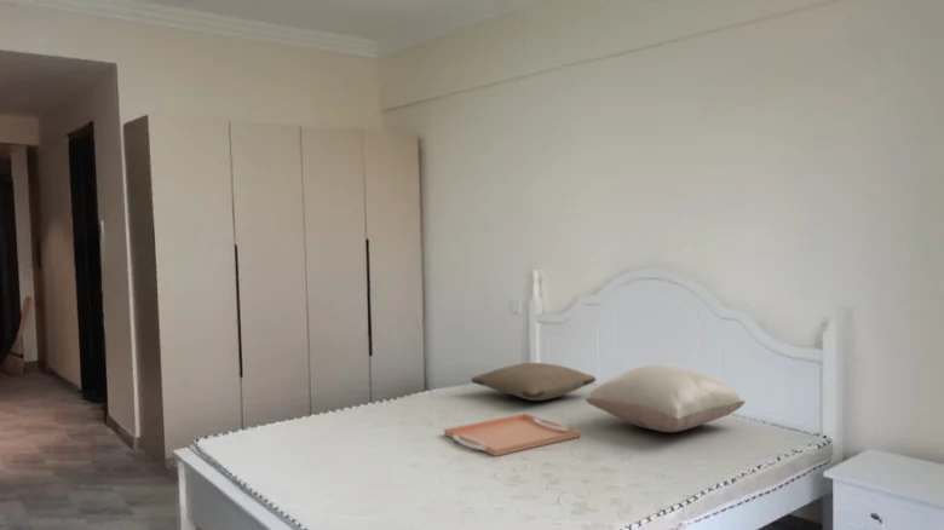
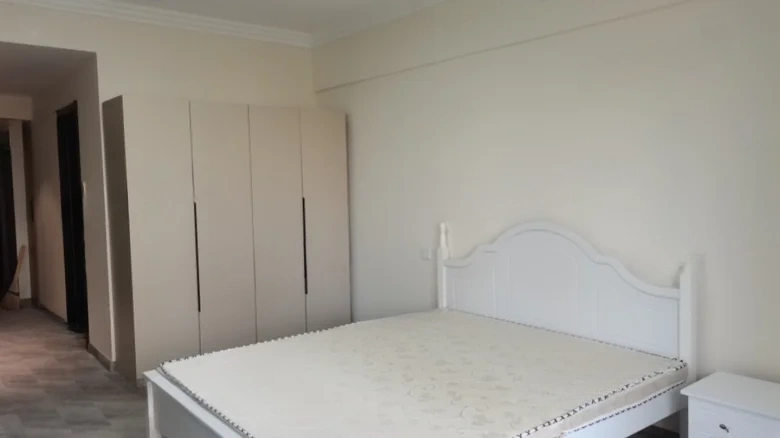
- pillow (664, 397)
- pillow (534, 380)
- serving tray (511, 432)
